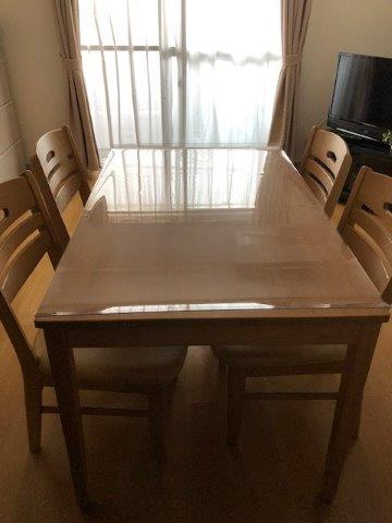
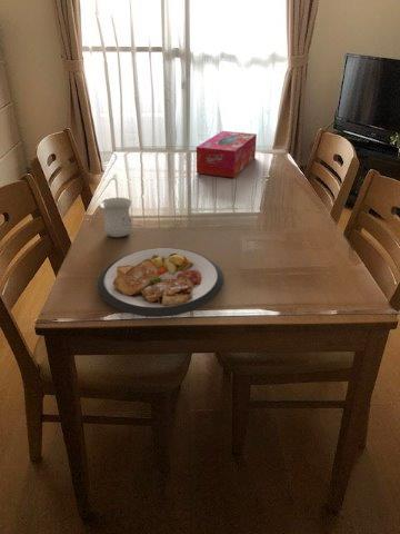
+ tissue box (227, 152)
+ mug (117, 216)
+ plate (160, 275)
